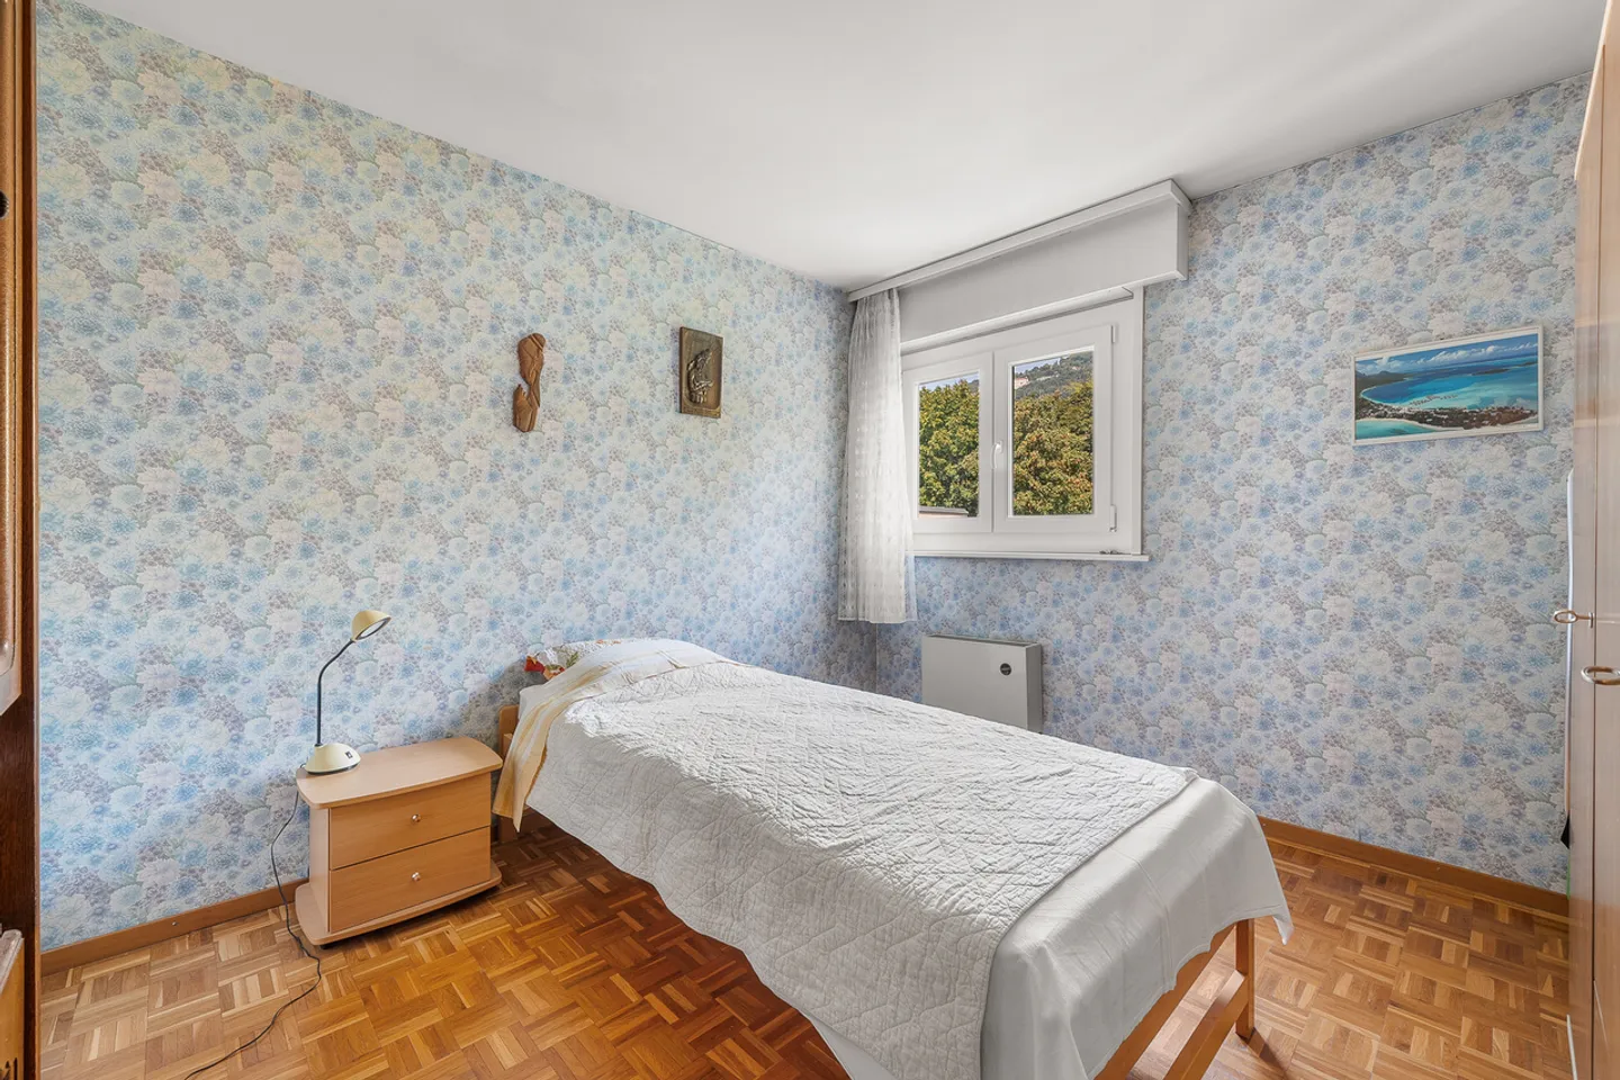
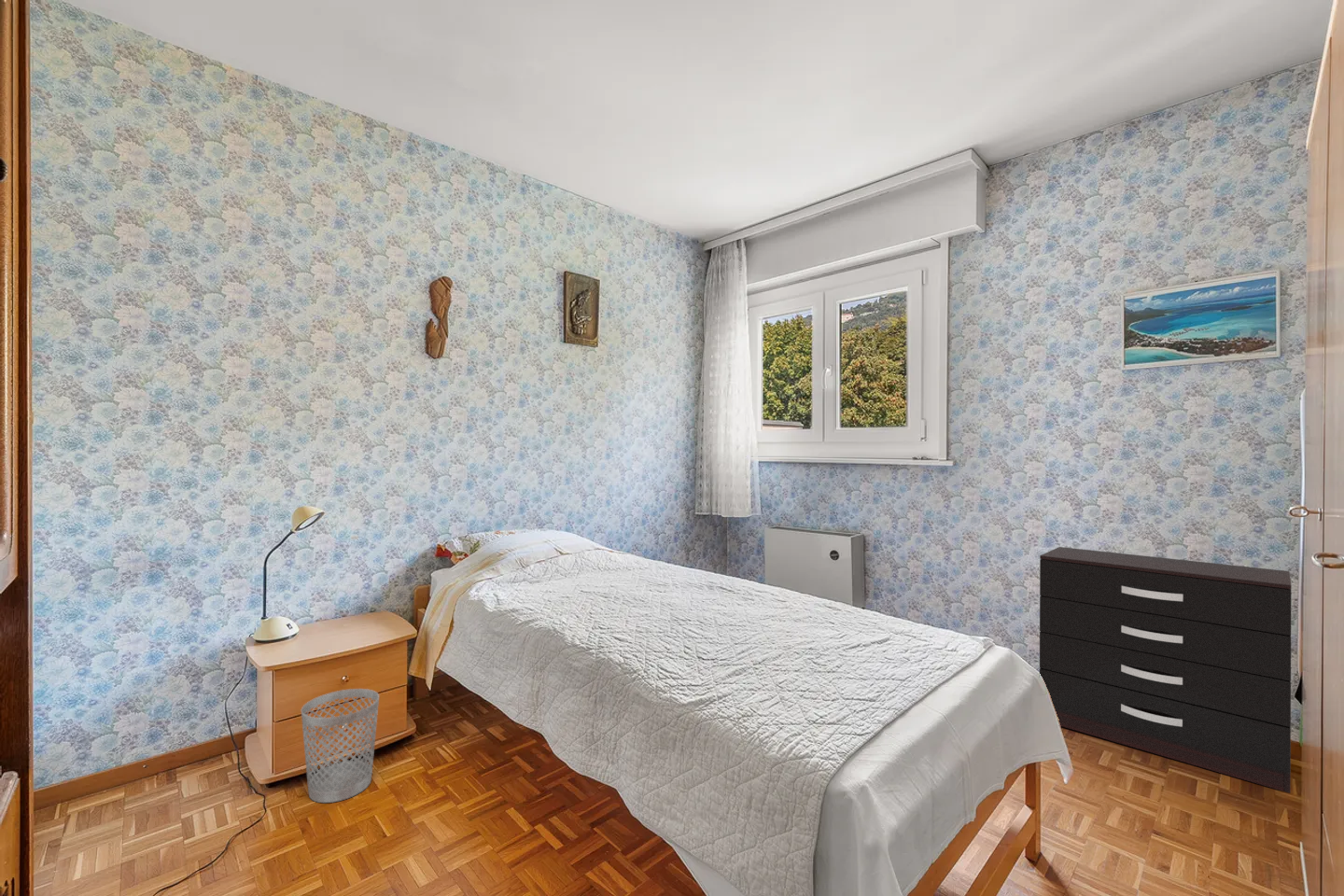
+ wastebasket (340, 745)
+ dresser (1155, 651)
